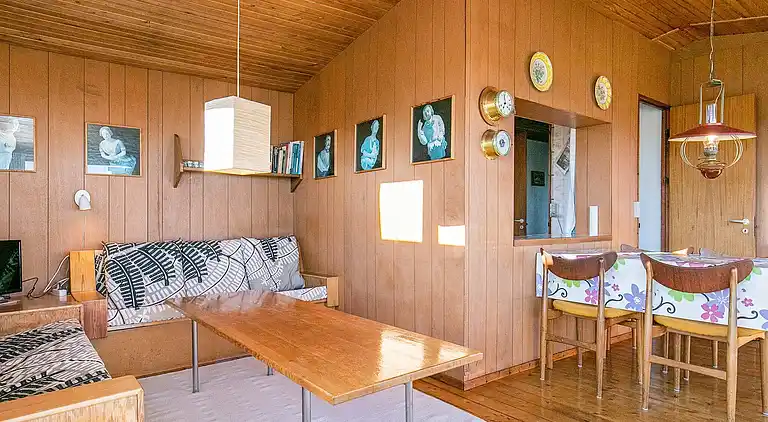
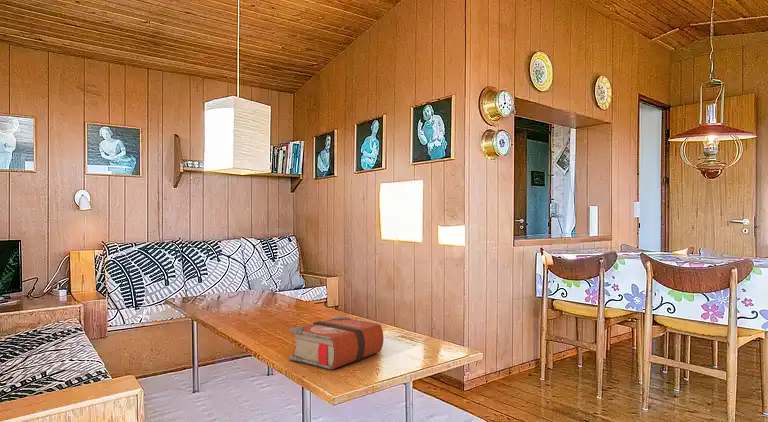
+ bible (335, 340)
